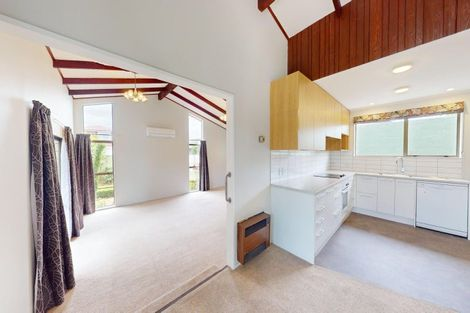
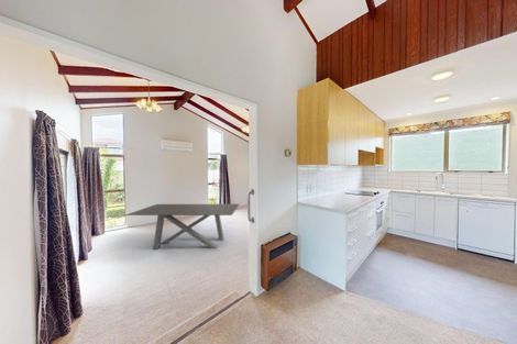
+ dining table (189, 226)
